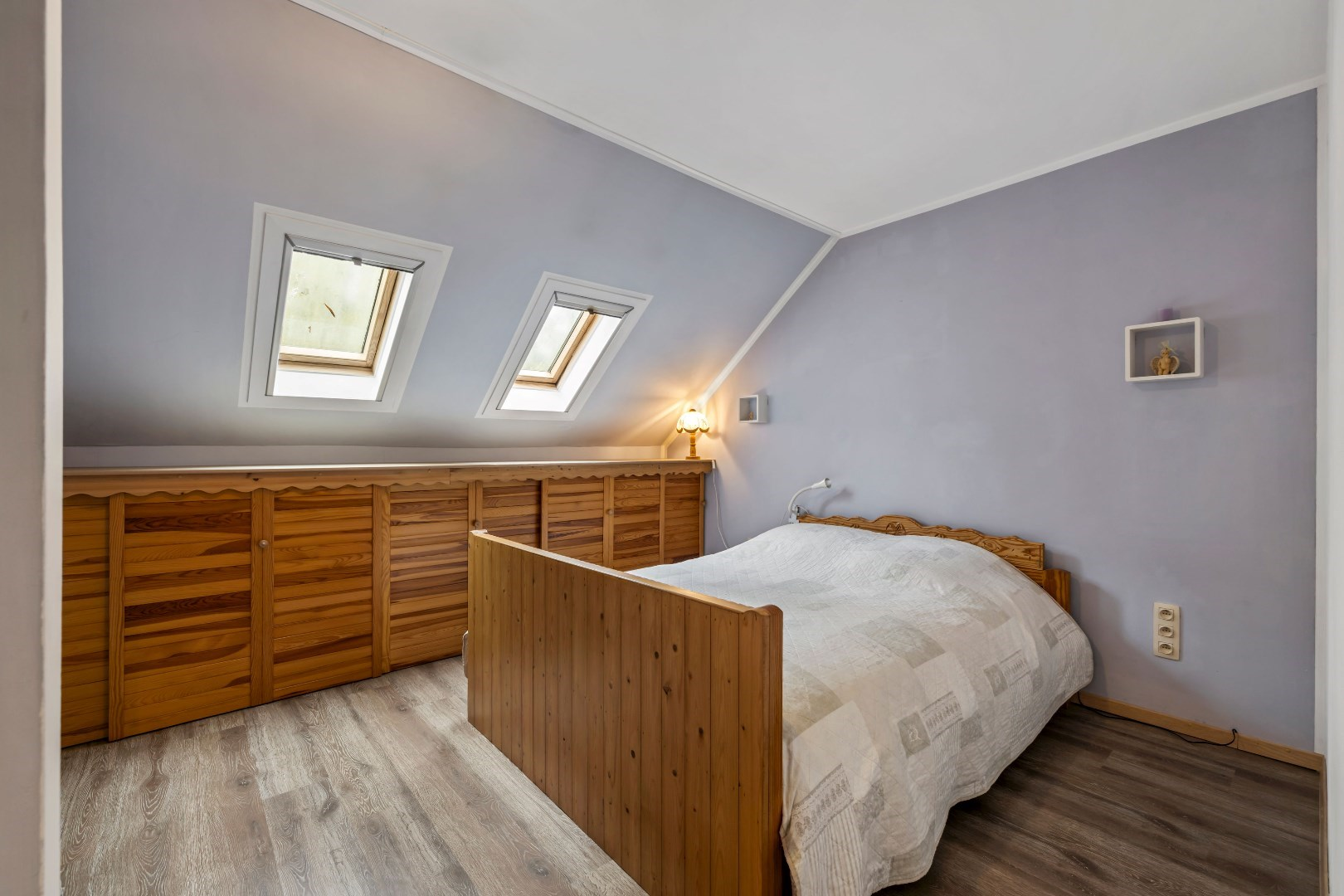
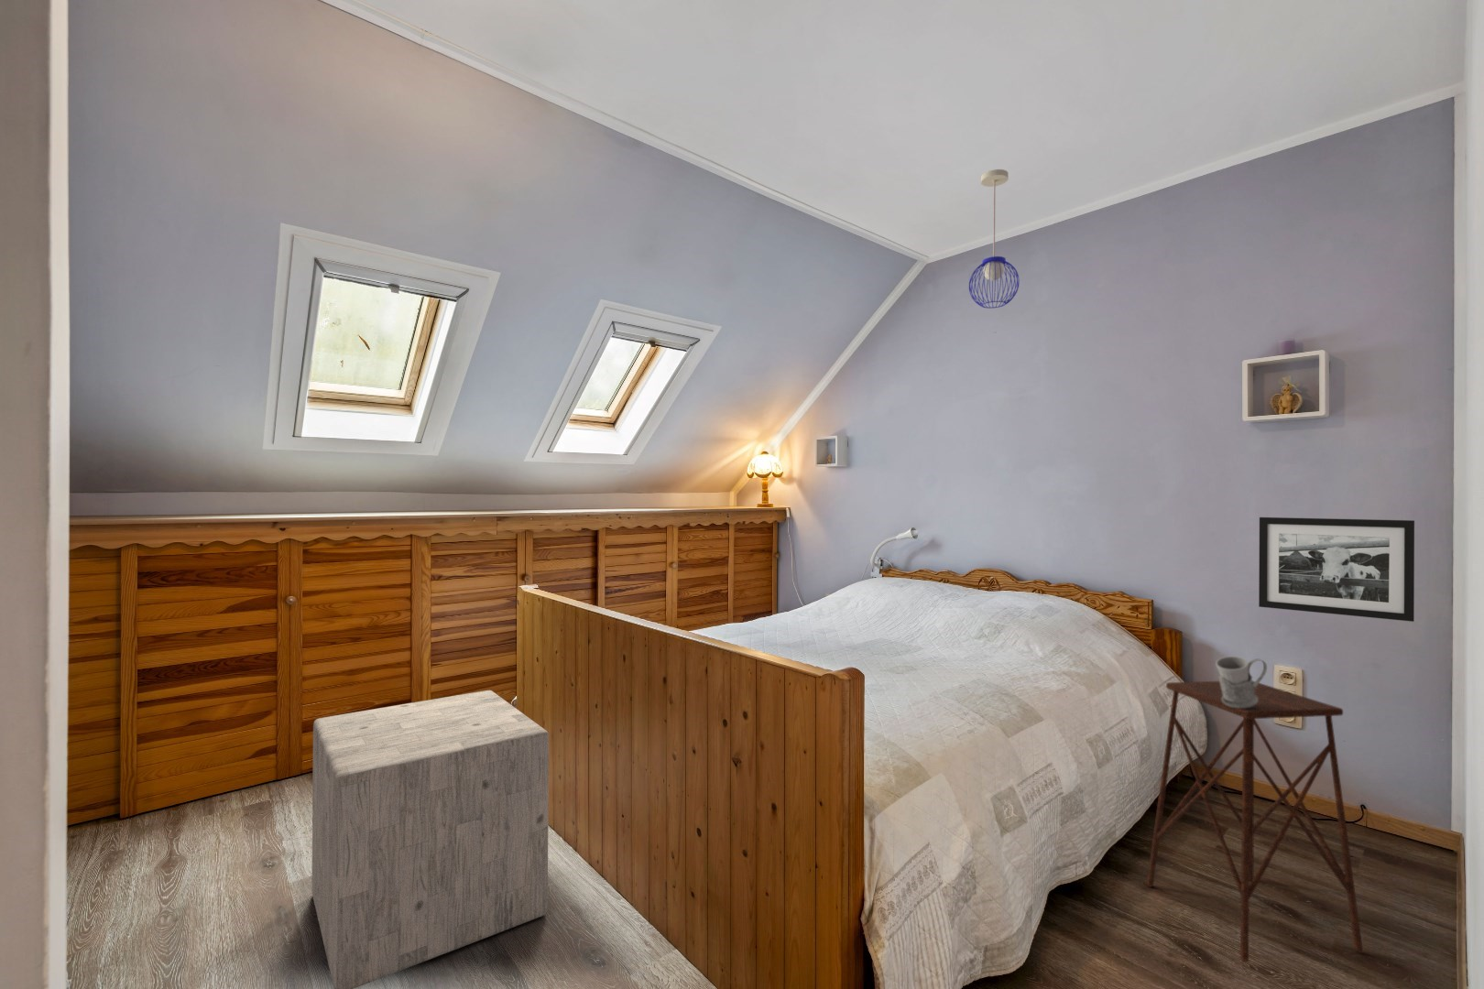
+ mug (1248, 683)
+ stool (427, 815)
+ pendant light (994, 240)
+ side table (1247, 805)
+ picture frame (1332, 566)
